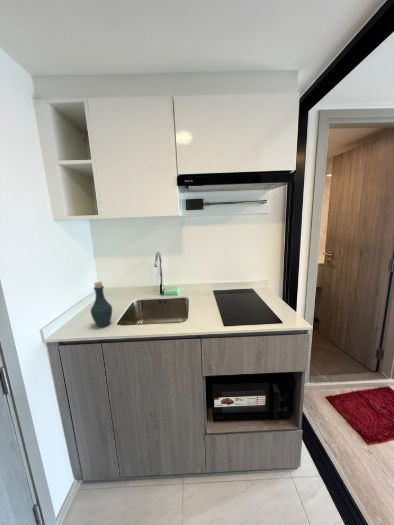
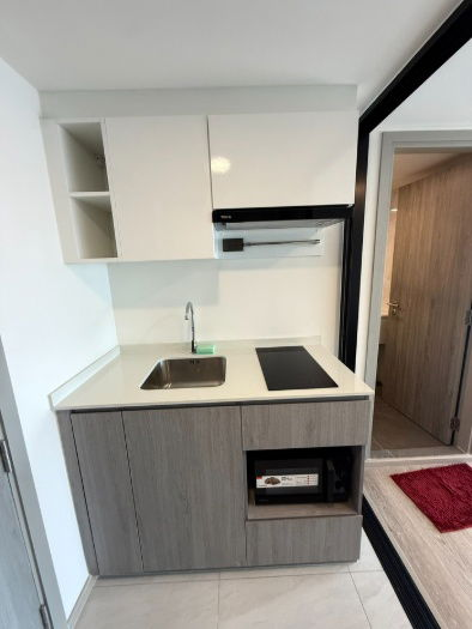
- bottle (100, 303)
